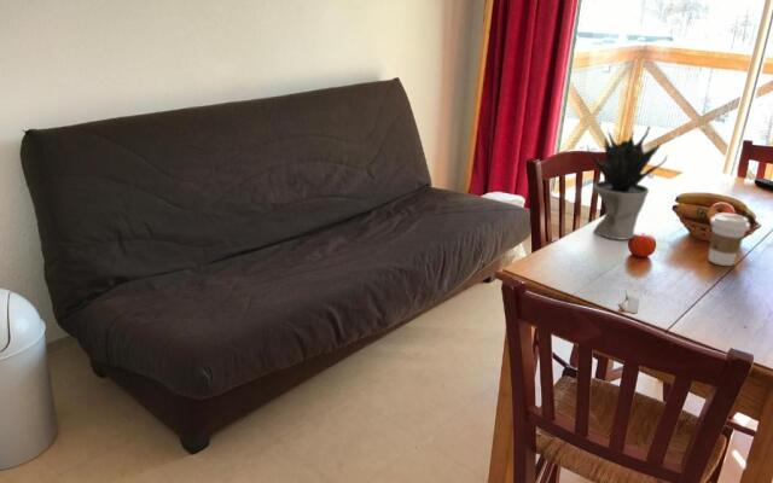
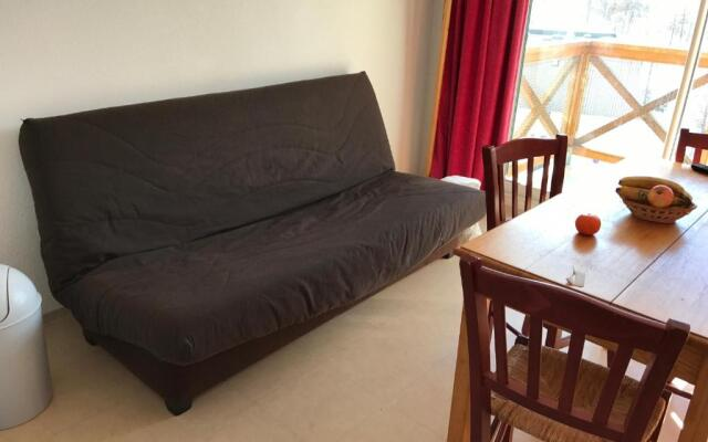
- coffee cup (726, 239)
- potted plant (622, 181)
